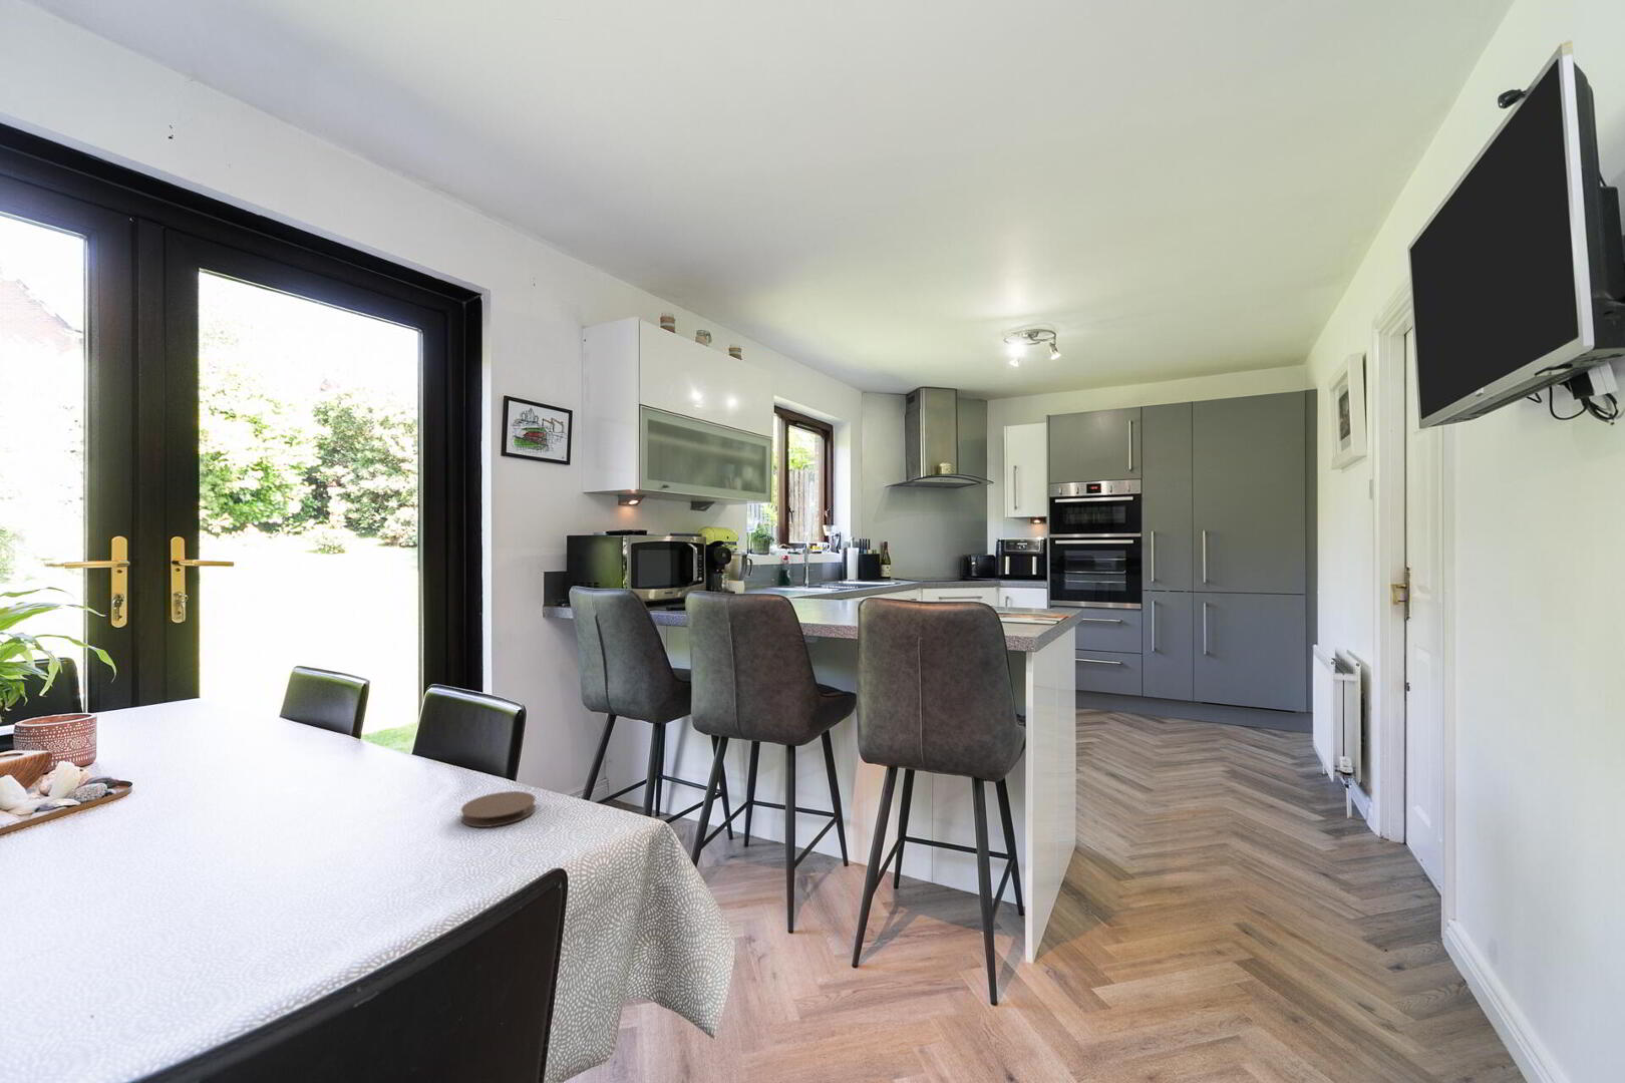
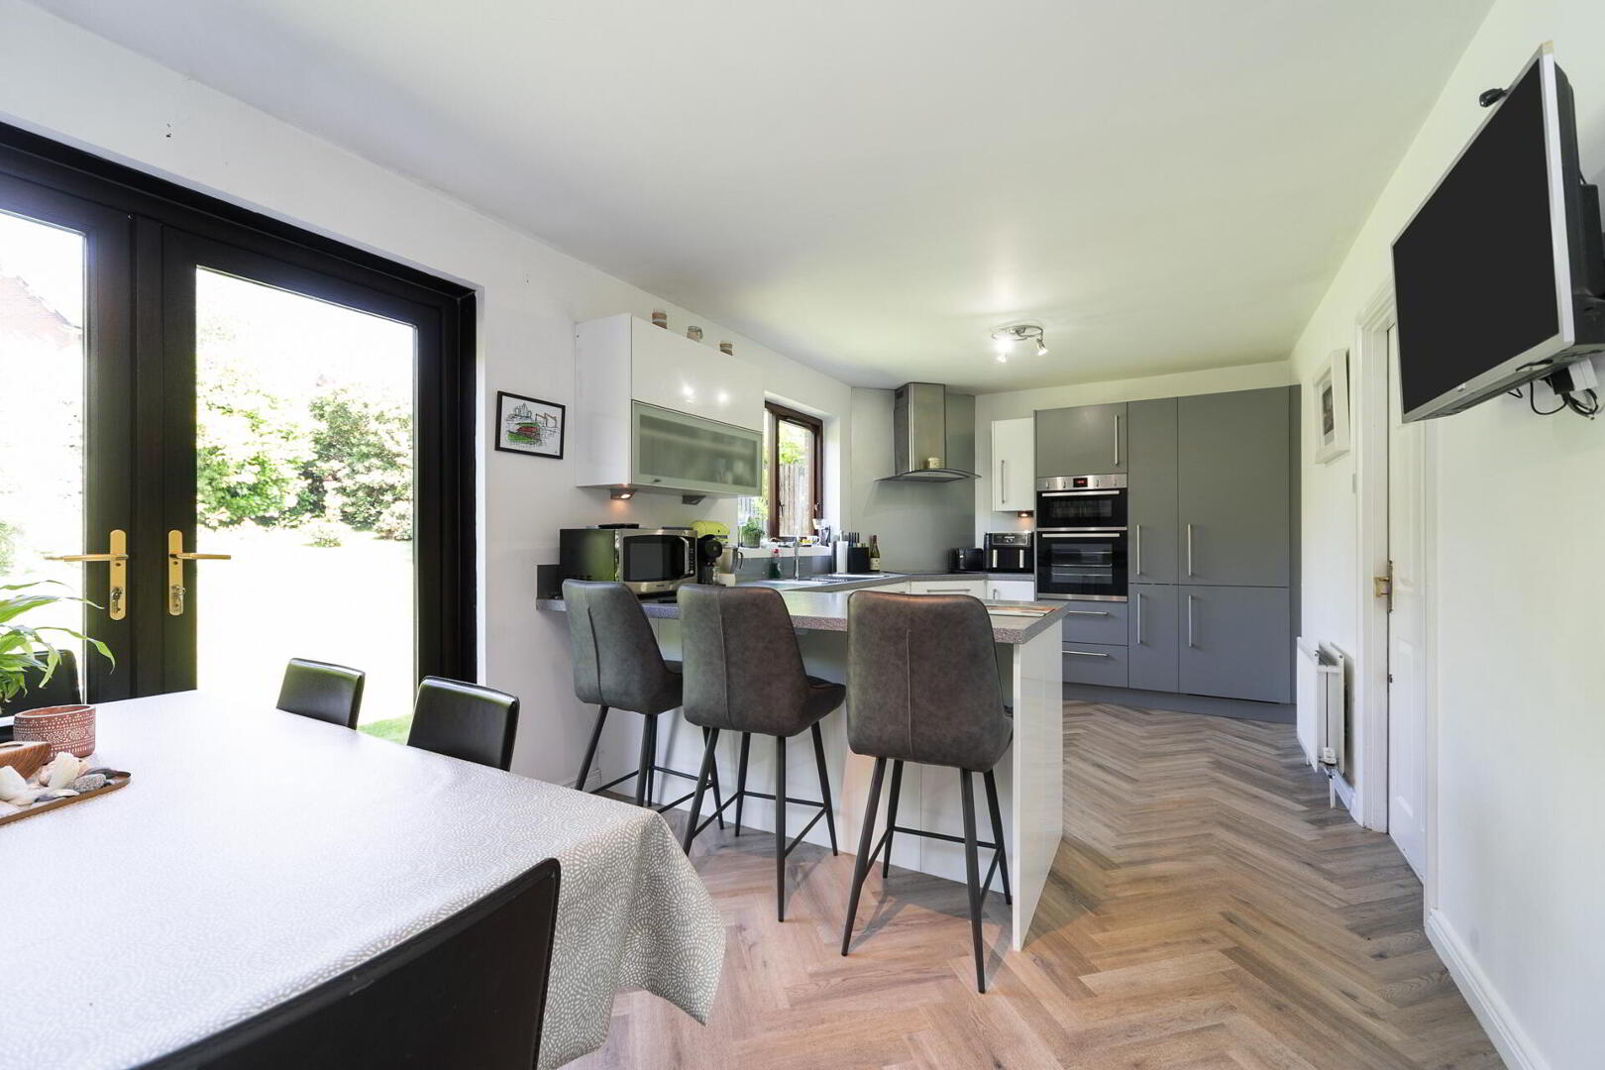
- coaster (498, 809)
